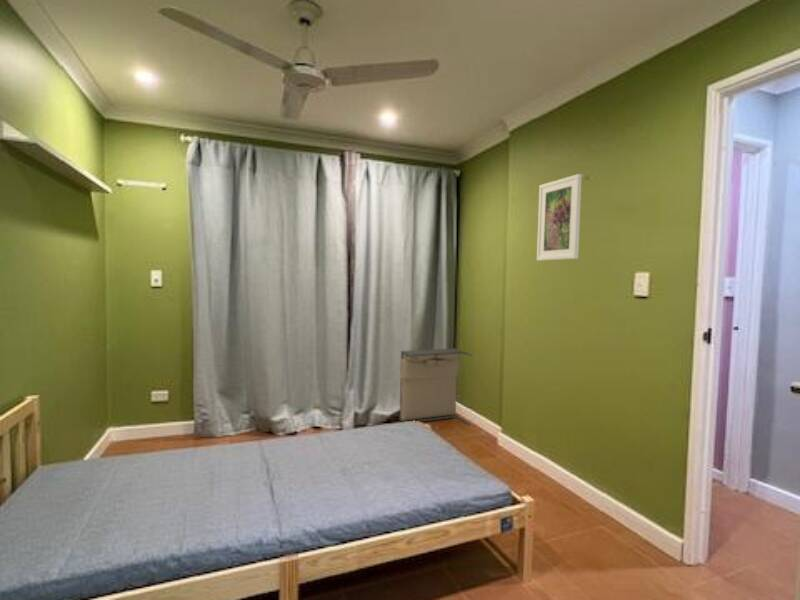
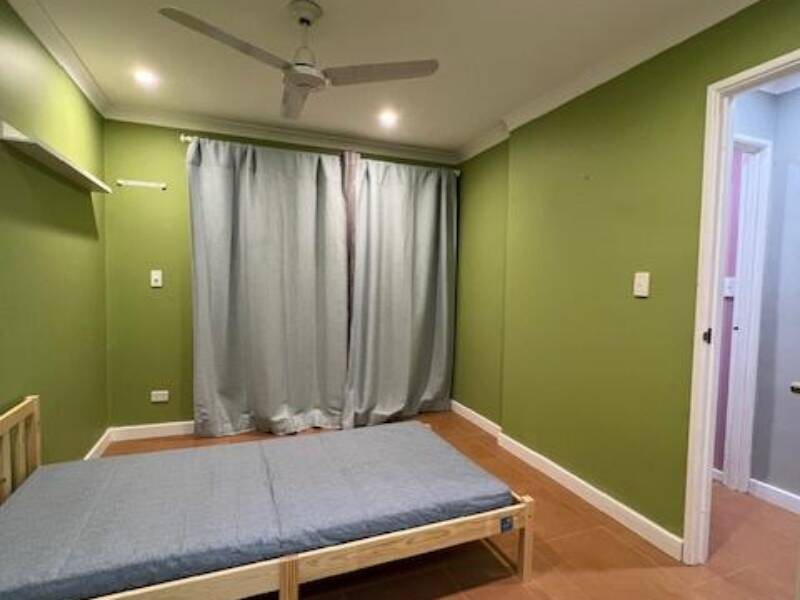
- laundry hamper (435, 387)
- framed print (557, 220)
